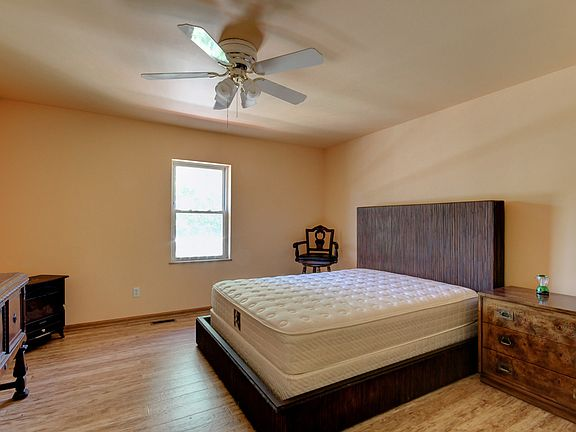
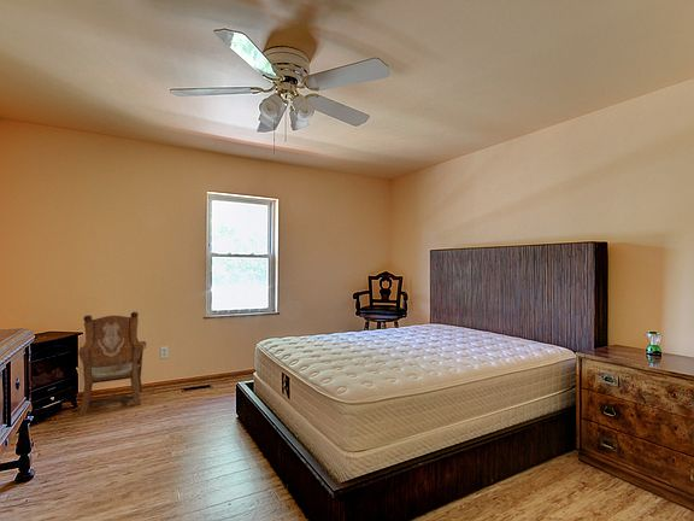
+ armchair (112, 356)
